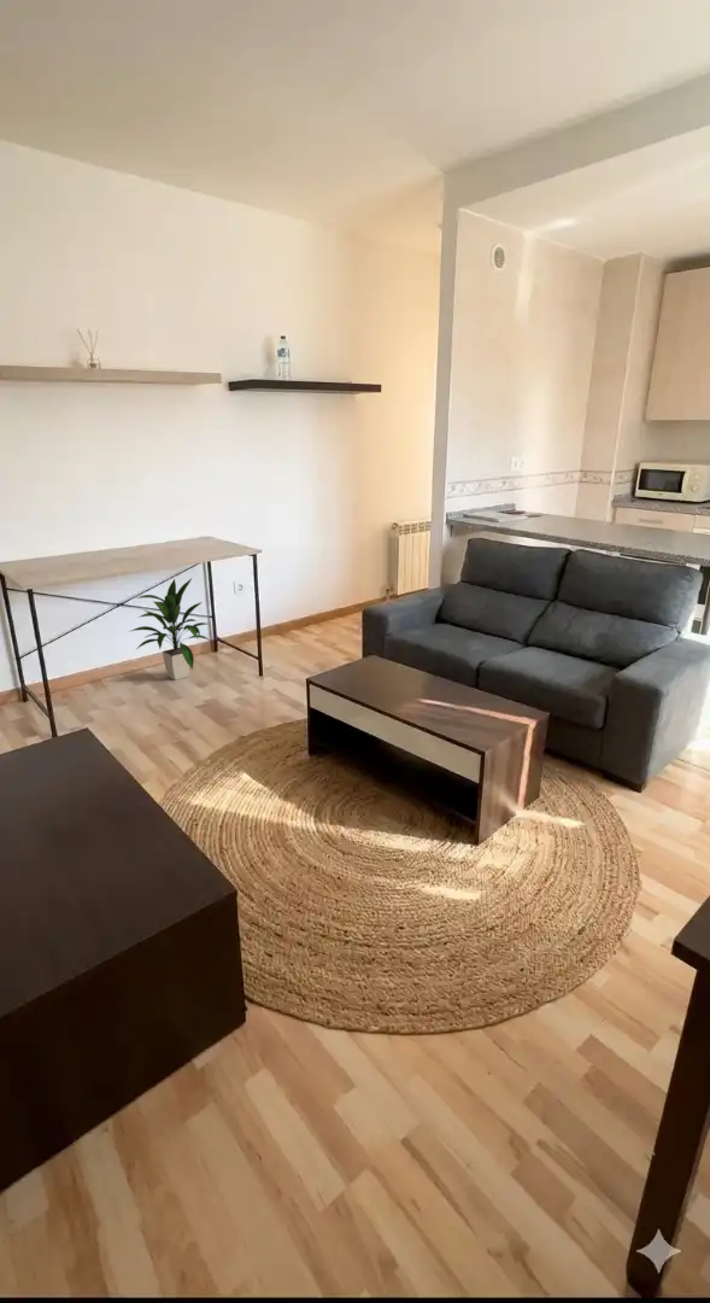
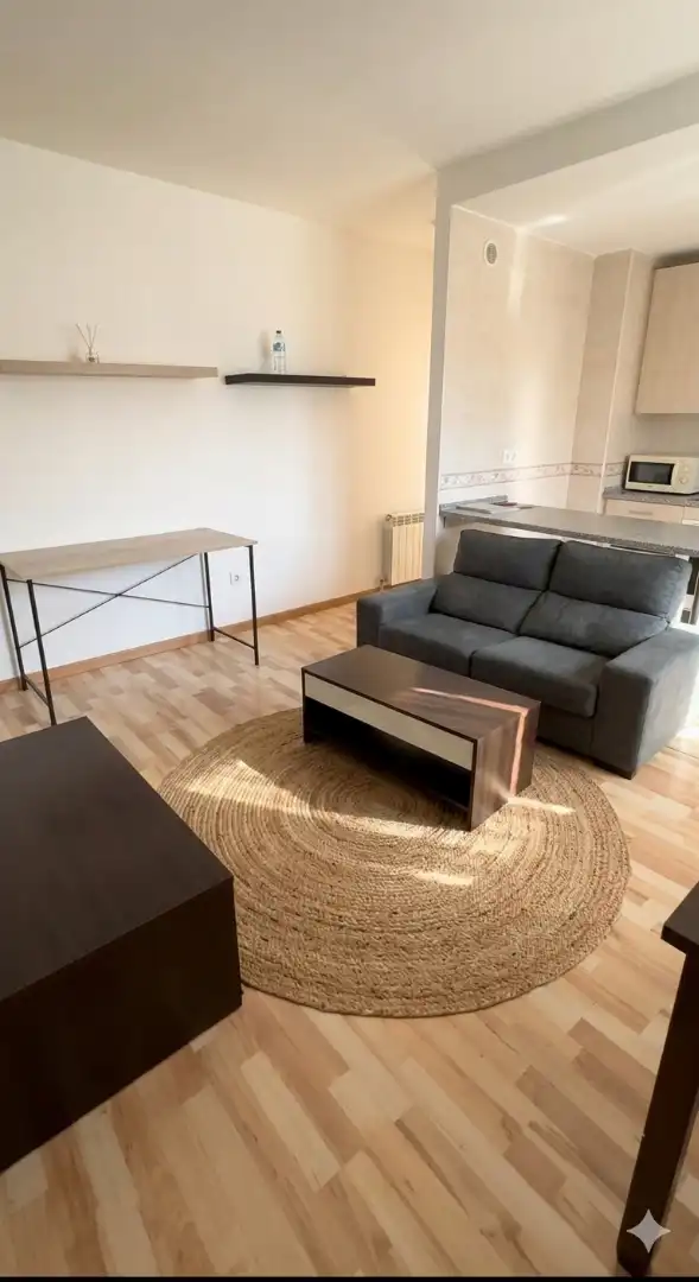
- indoor plant (172, 630)
